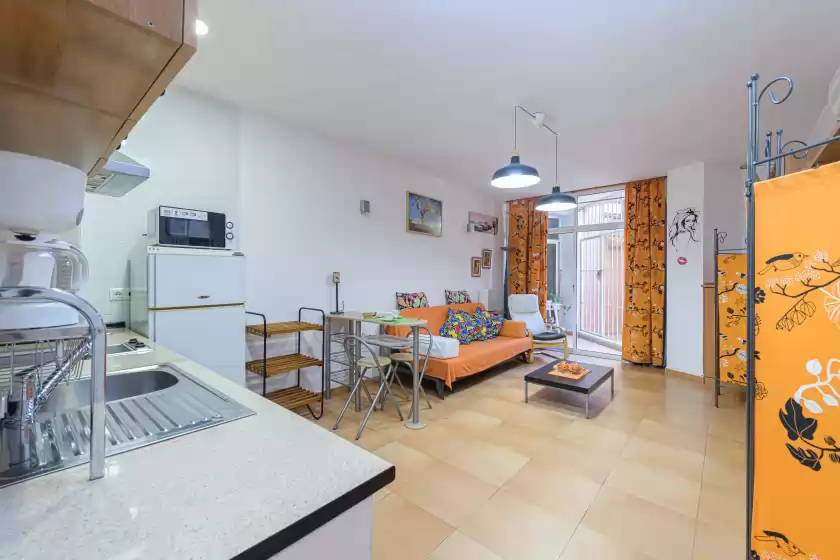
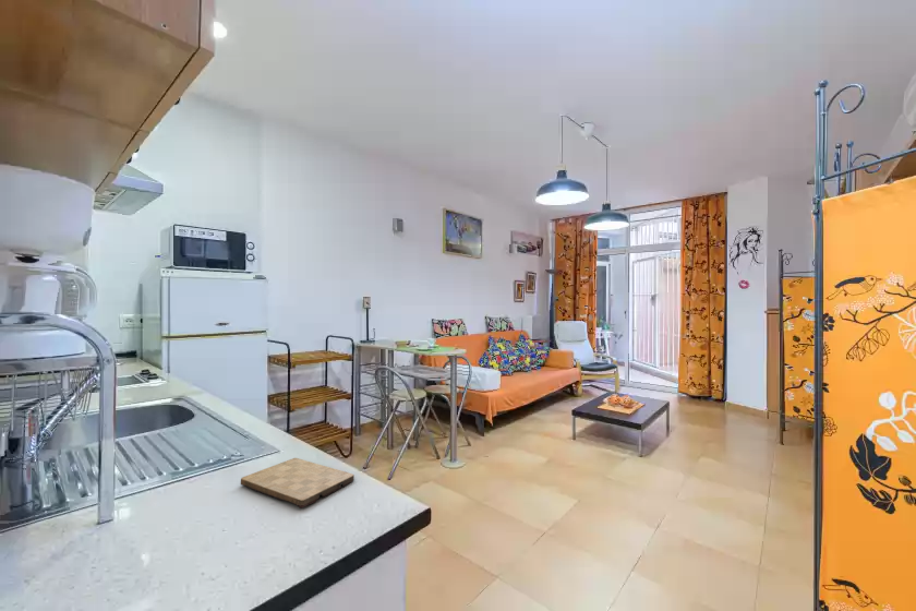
+ cutting board (298, 479)
